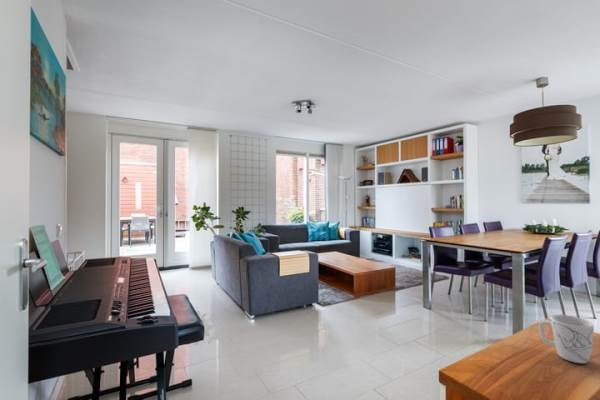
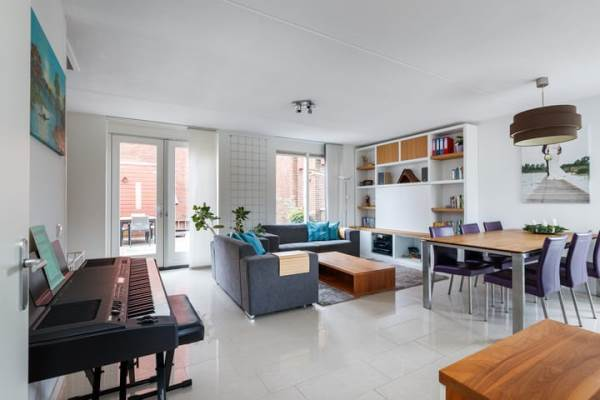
- mug (565, 337)
